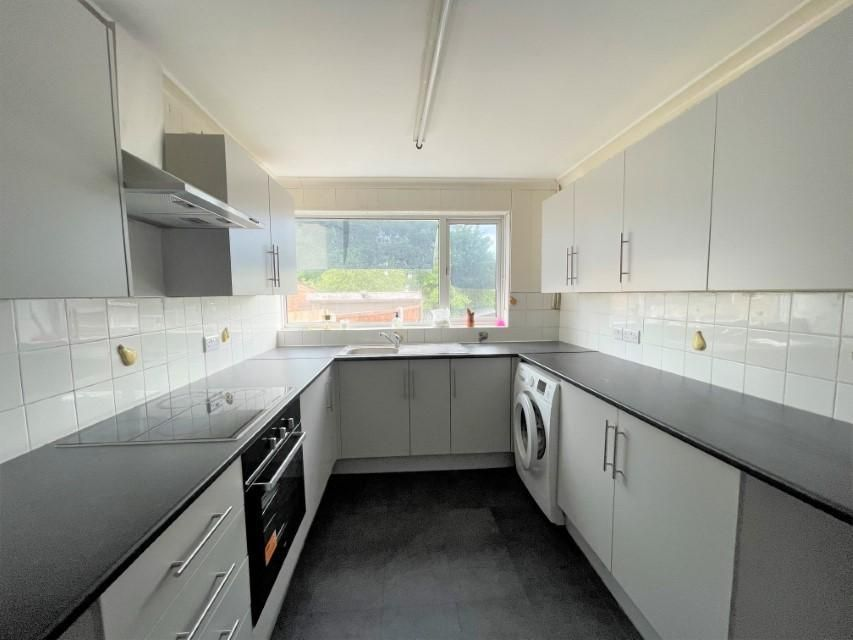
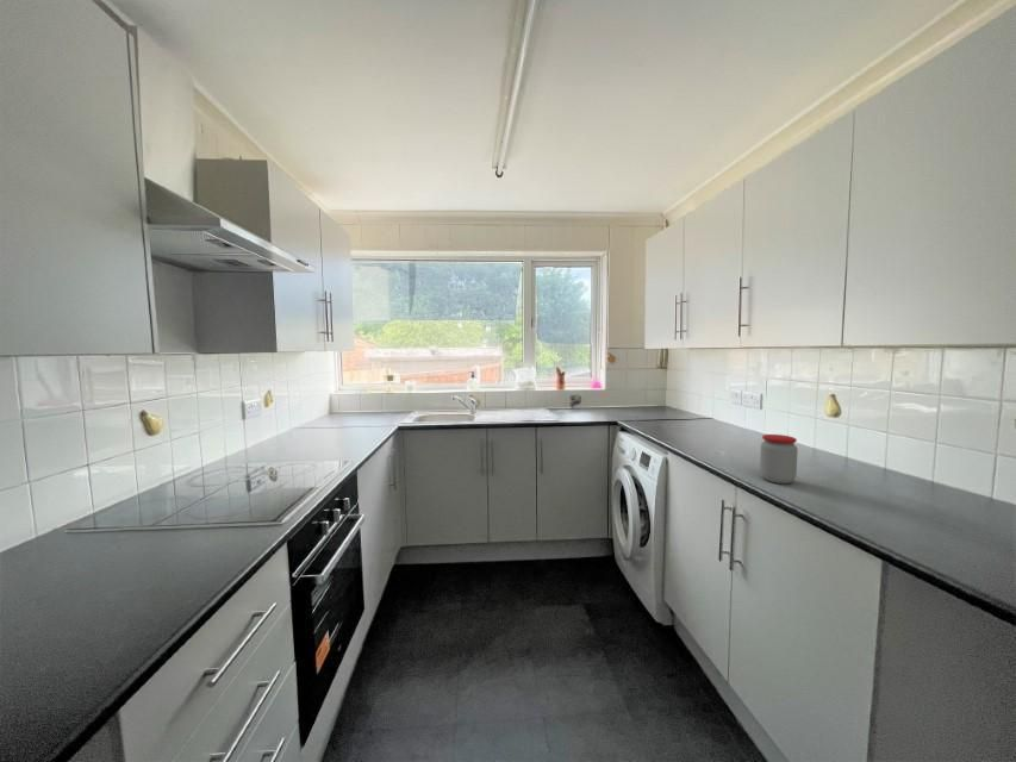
+ jar (778, 457)
